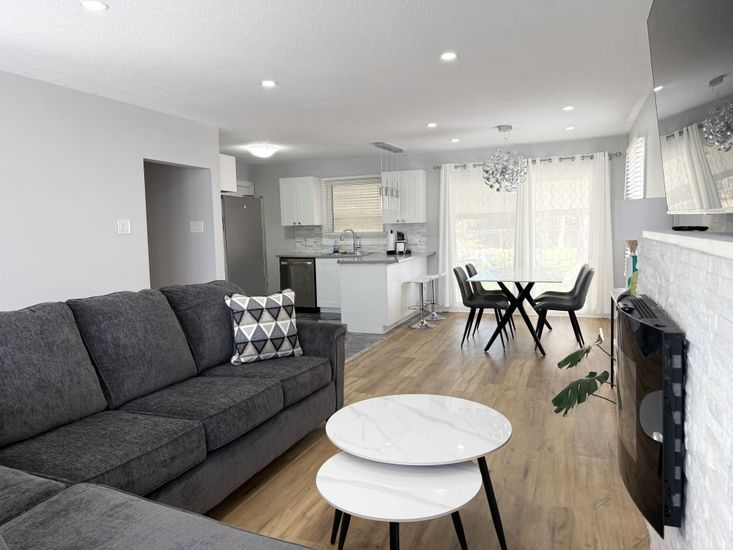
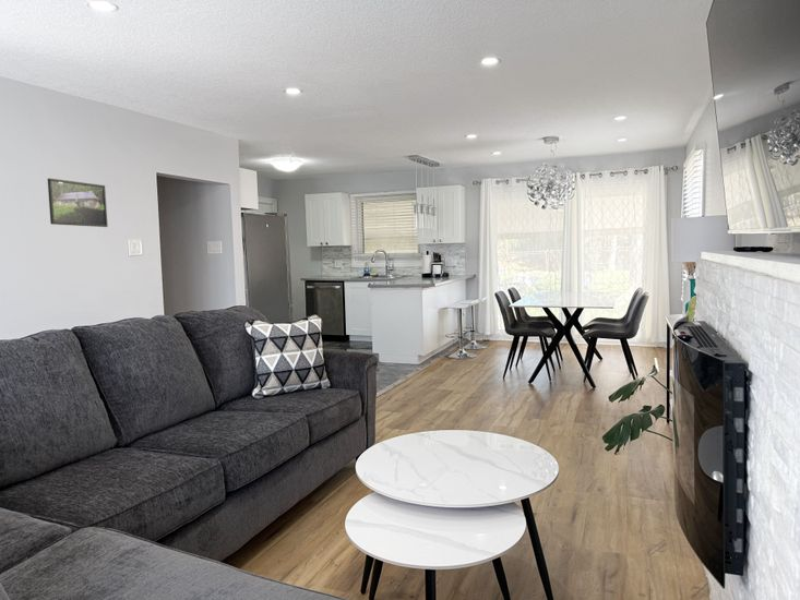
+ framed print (79, 203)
